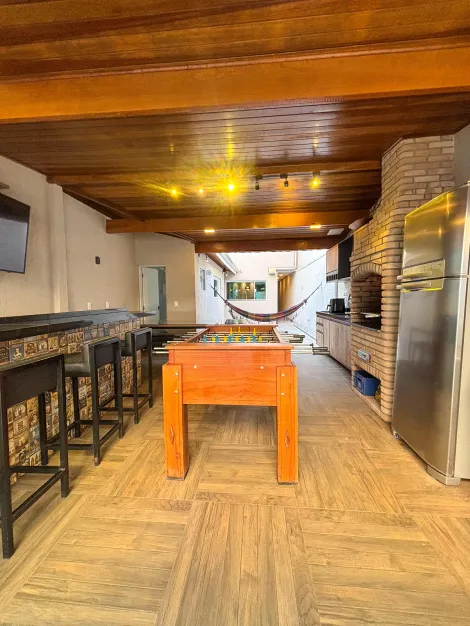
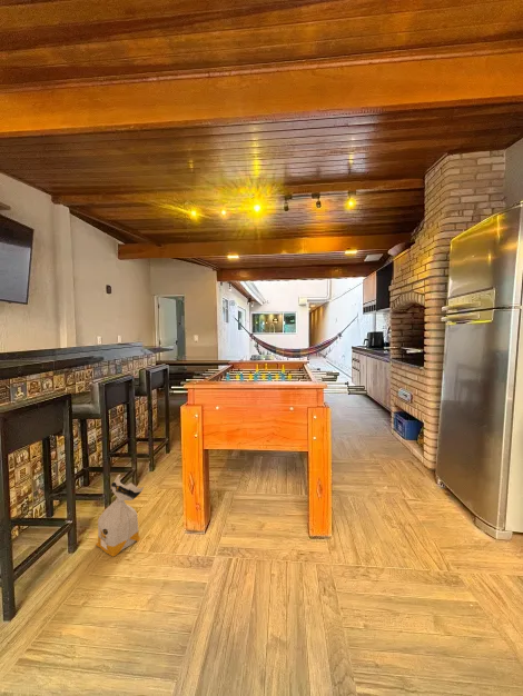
+ bag (119, 509)
